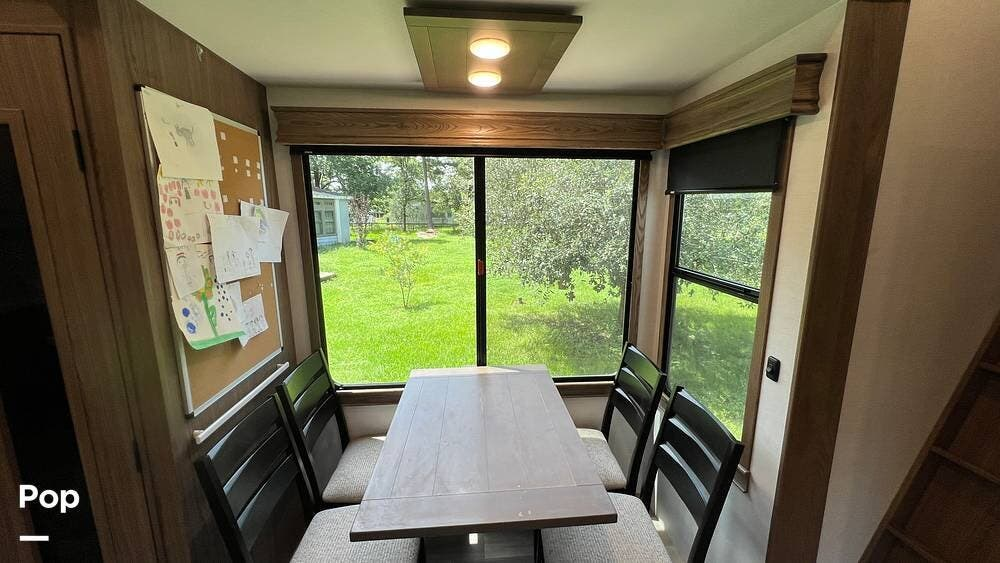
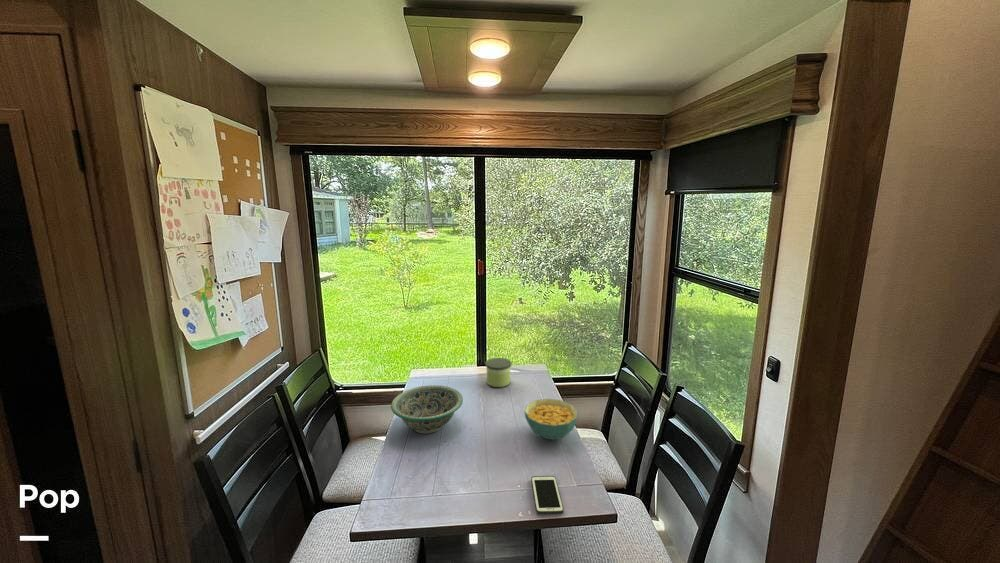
+ decorative bowl (428, 413)
+ cell phone (546, 494)
+ candle (498, 372)
+ cereal bowl (550, 423)
